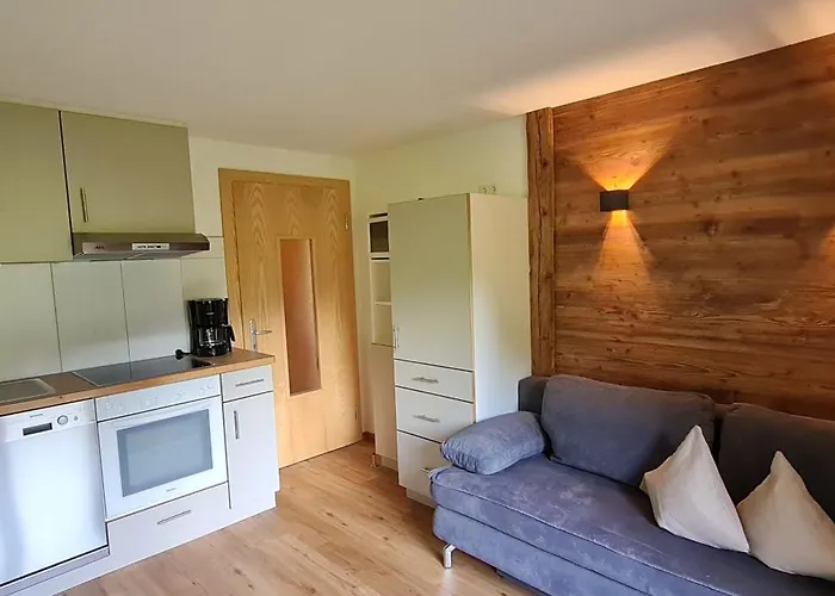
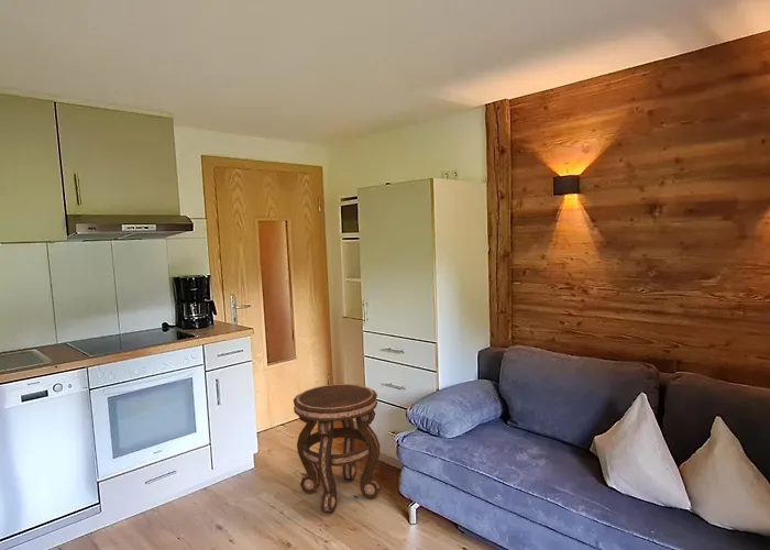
+ side table (331, 444)
